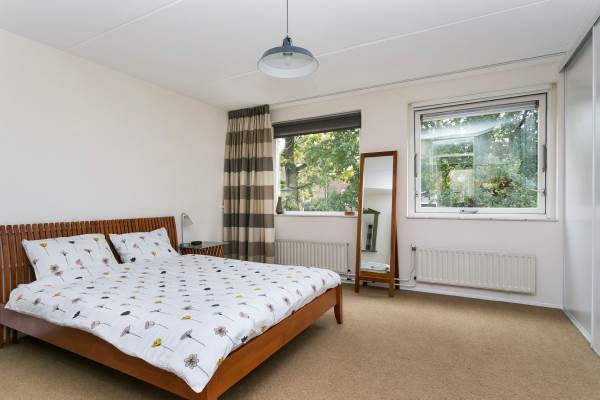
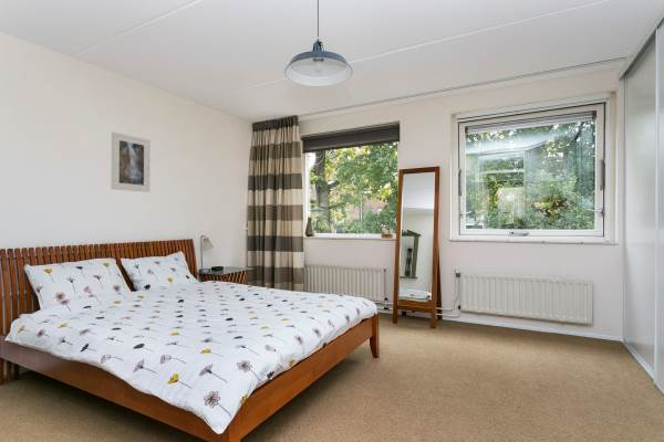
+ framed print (131, 164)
